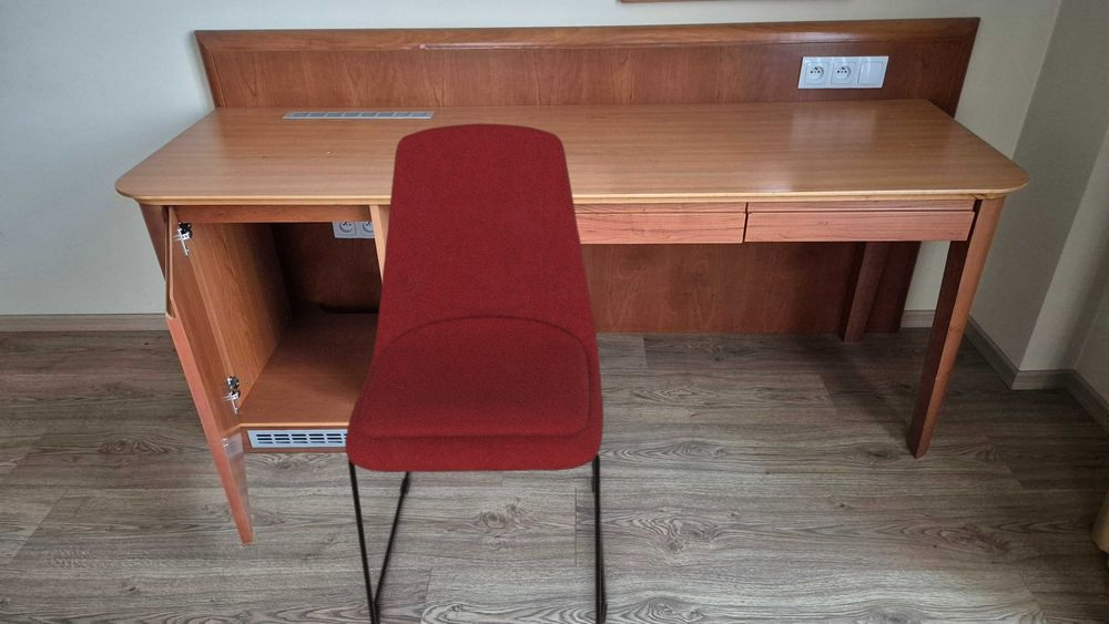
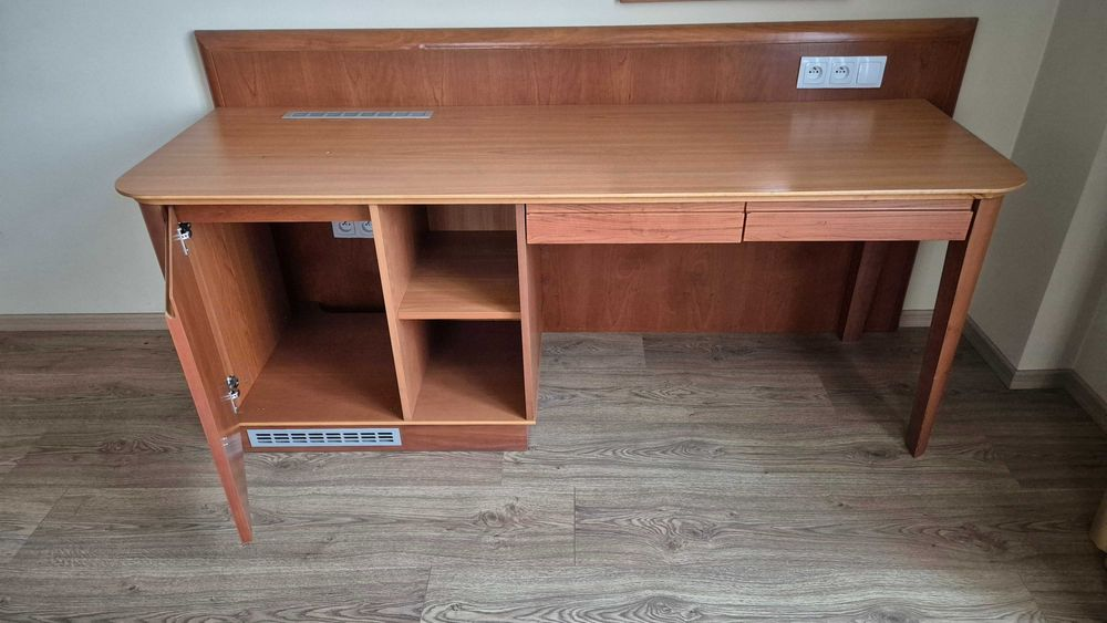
- chair (482, 382)
